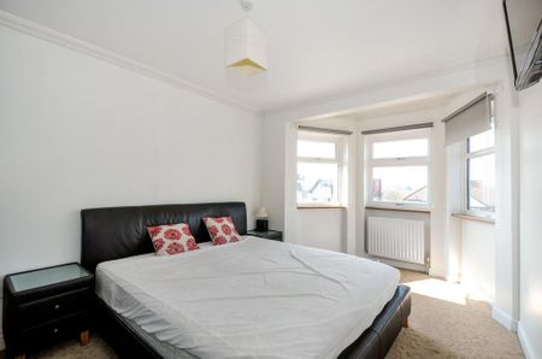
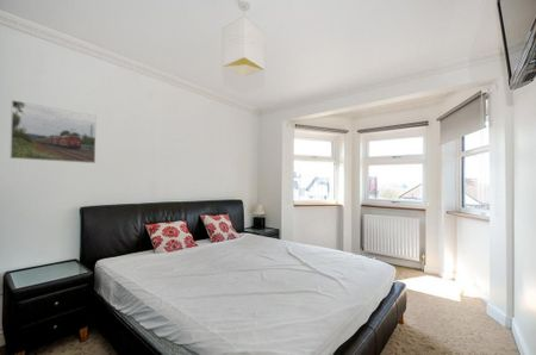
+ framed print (57, 135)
